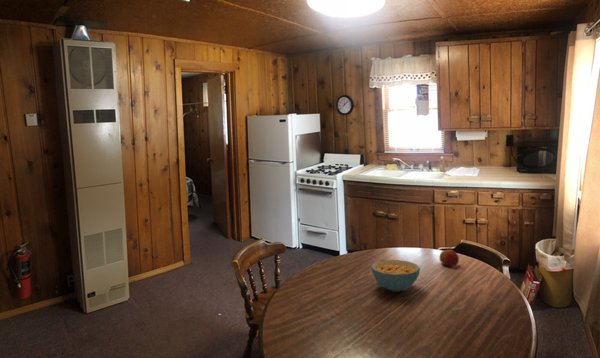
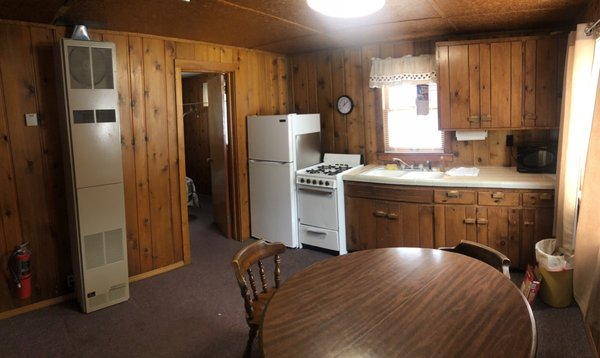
- fruit (448, 257)
- cereal bowl (395, 277)
